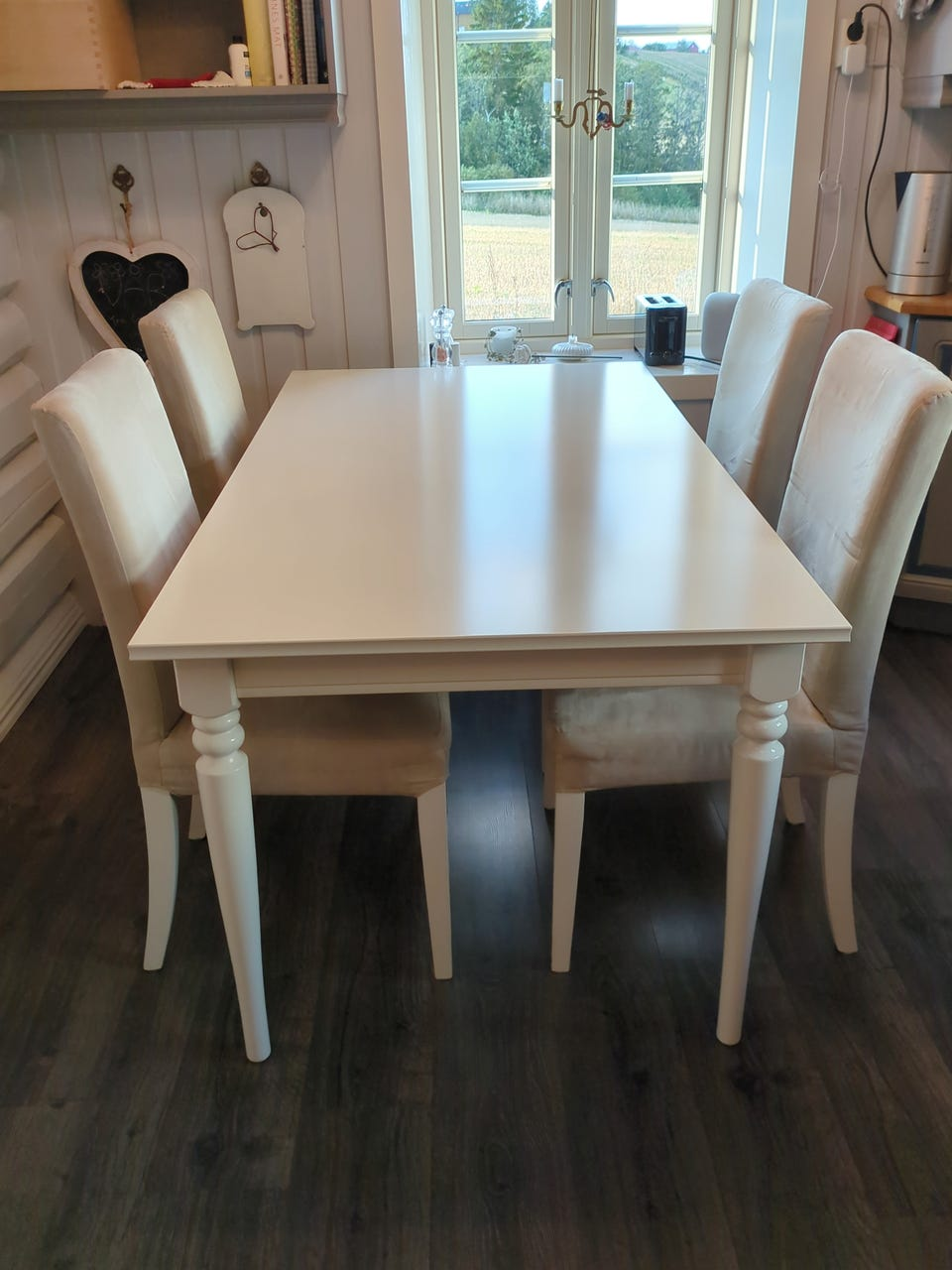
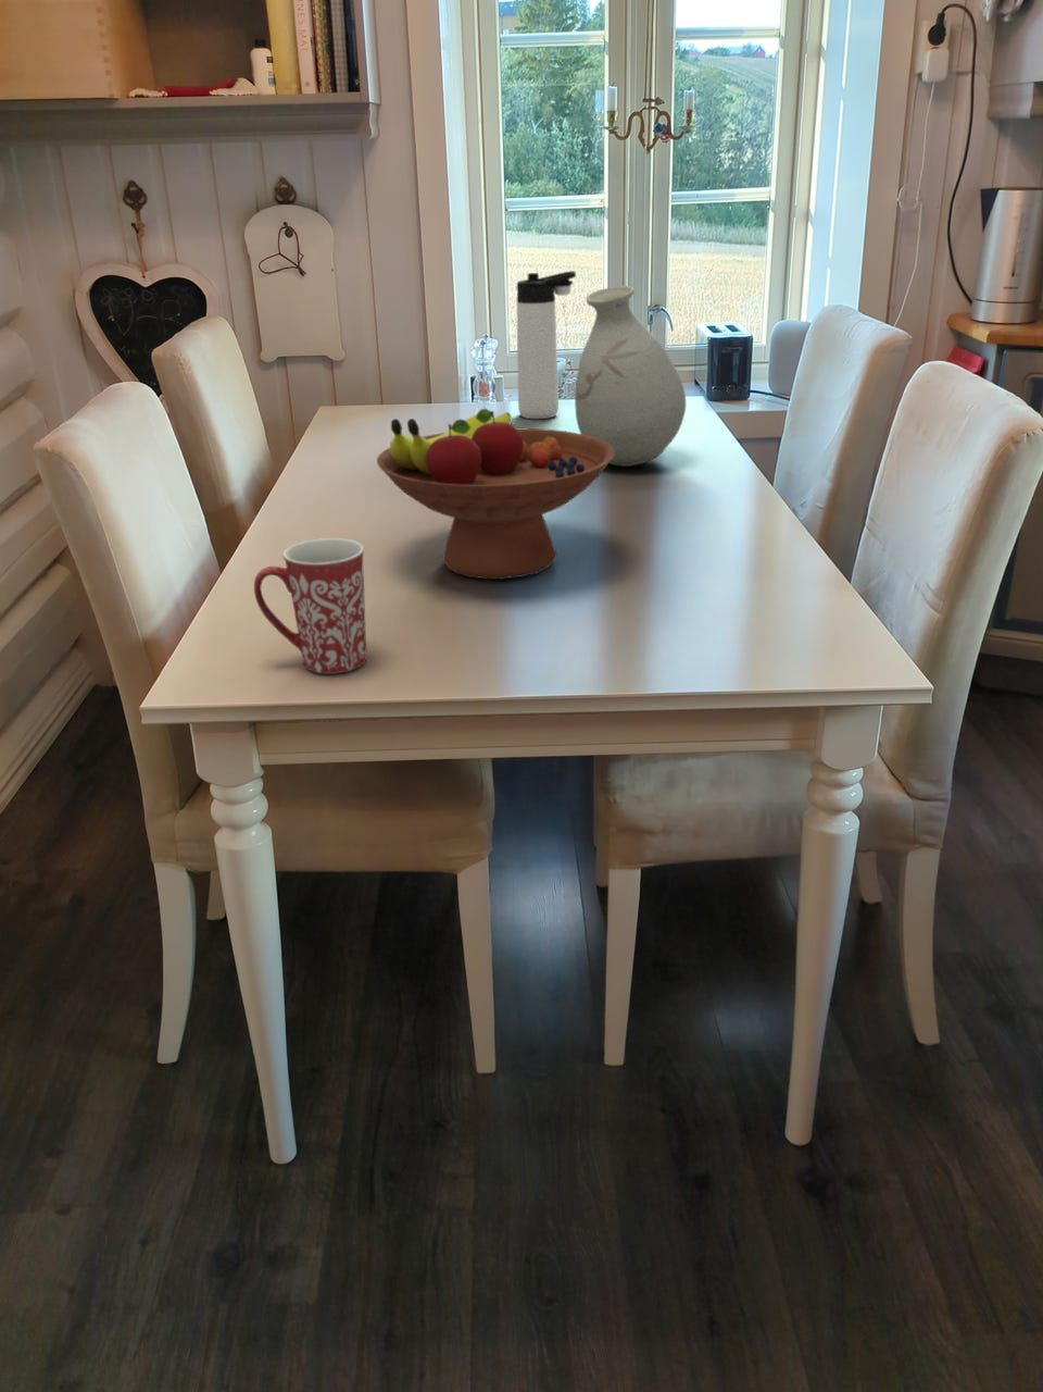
+ mug (313, 607)
+ vase (630, 376)
+ thermos bottle (547, 345)
+ fruit bowl (496, 487)
